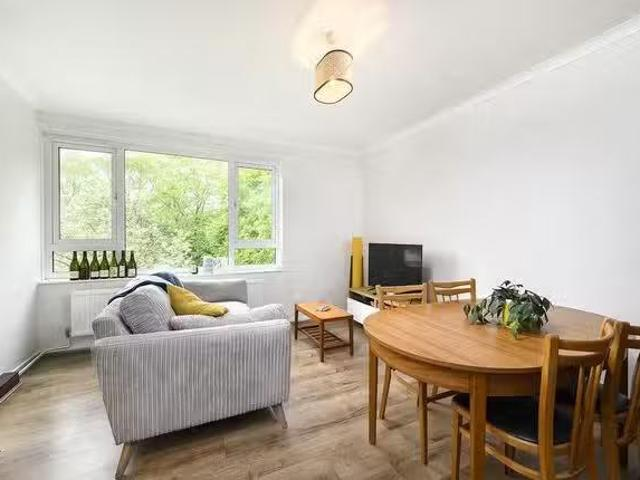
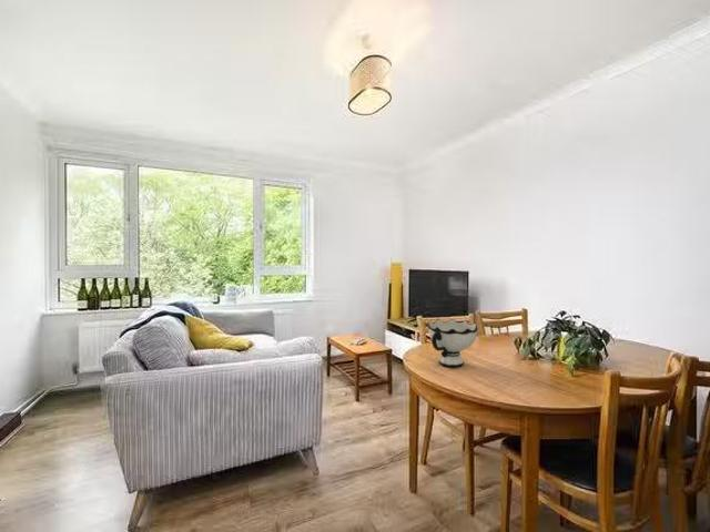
+ bowl (448, 344)
